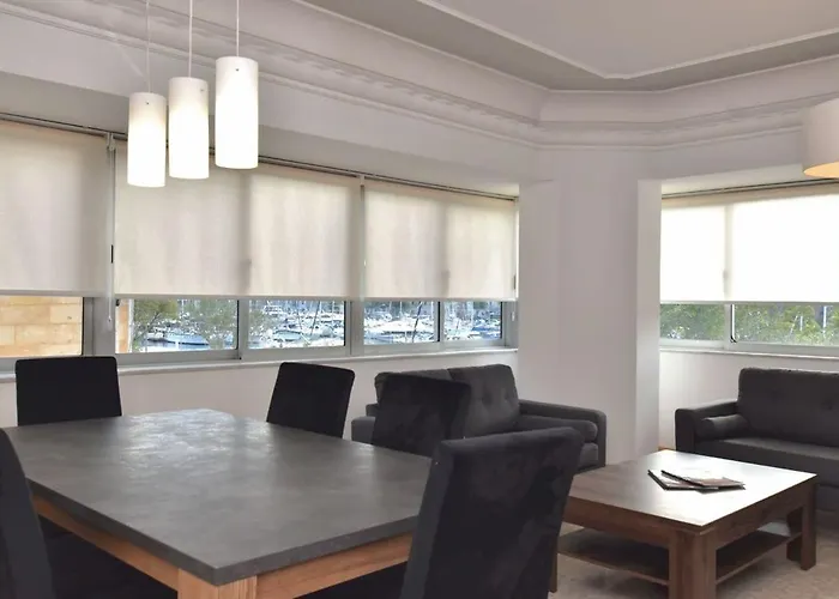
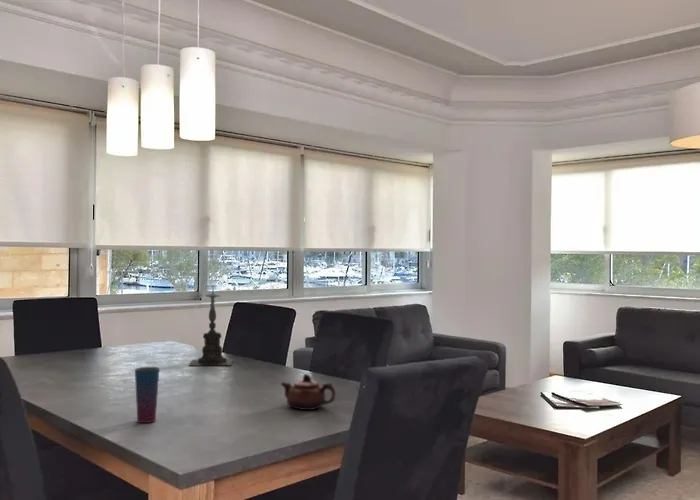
+ candle holder (212, 323)
+ cup (146, 394)
+ teapot (307, 390)
